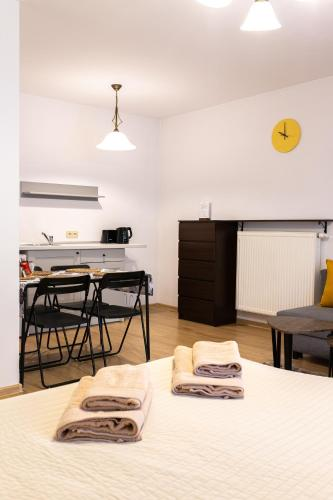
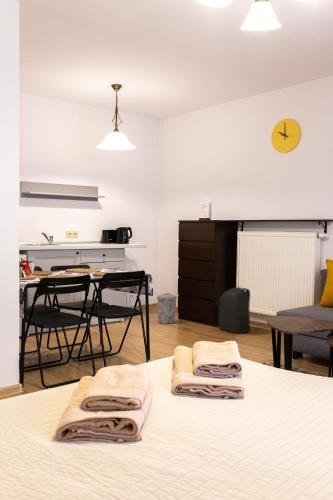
+ trash can (166, 307)
+ backpack (237, 307)
